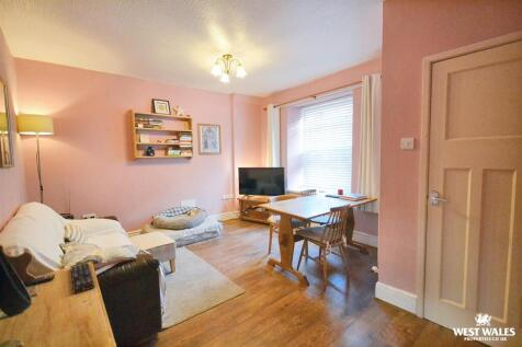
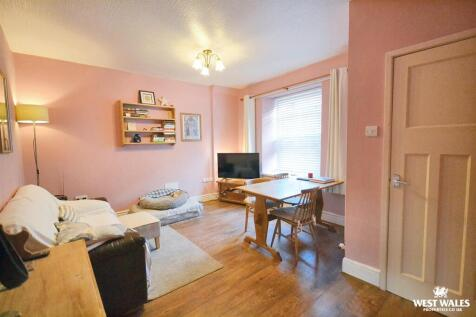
- remote control (81, 276)
